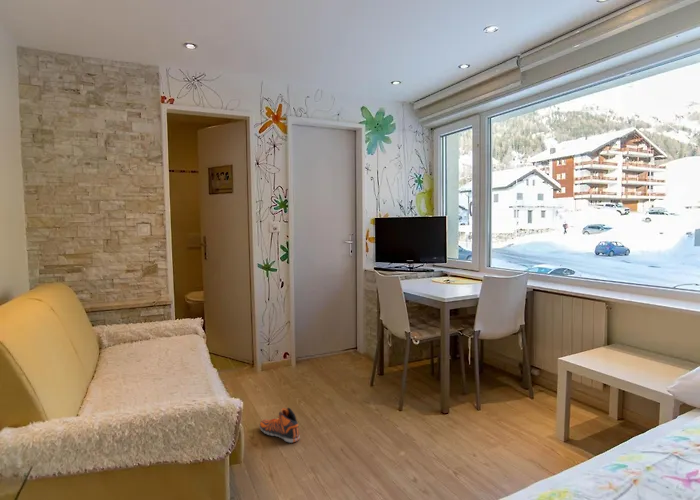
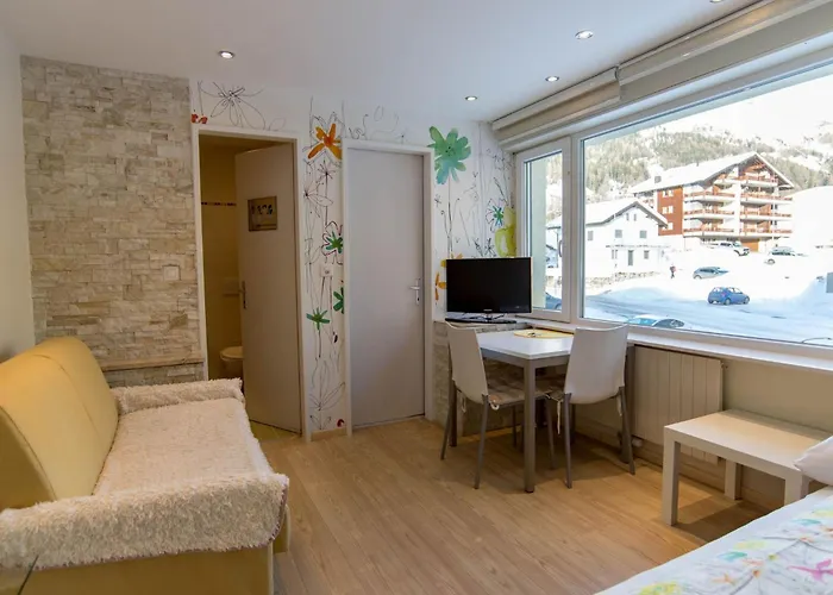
- sneaker (280, 420)
